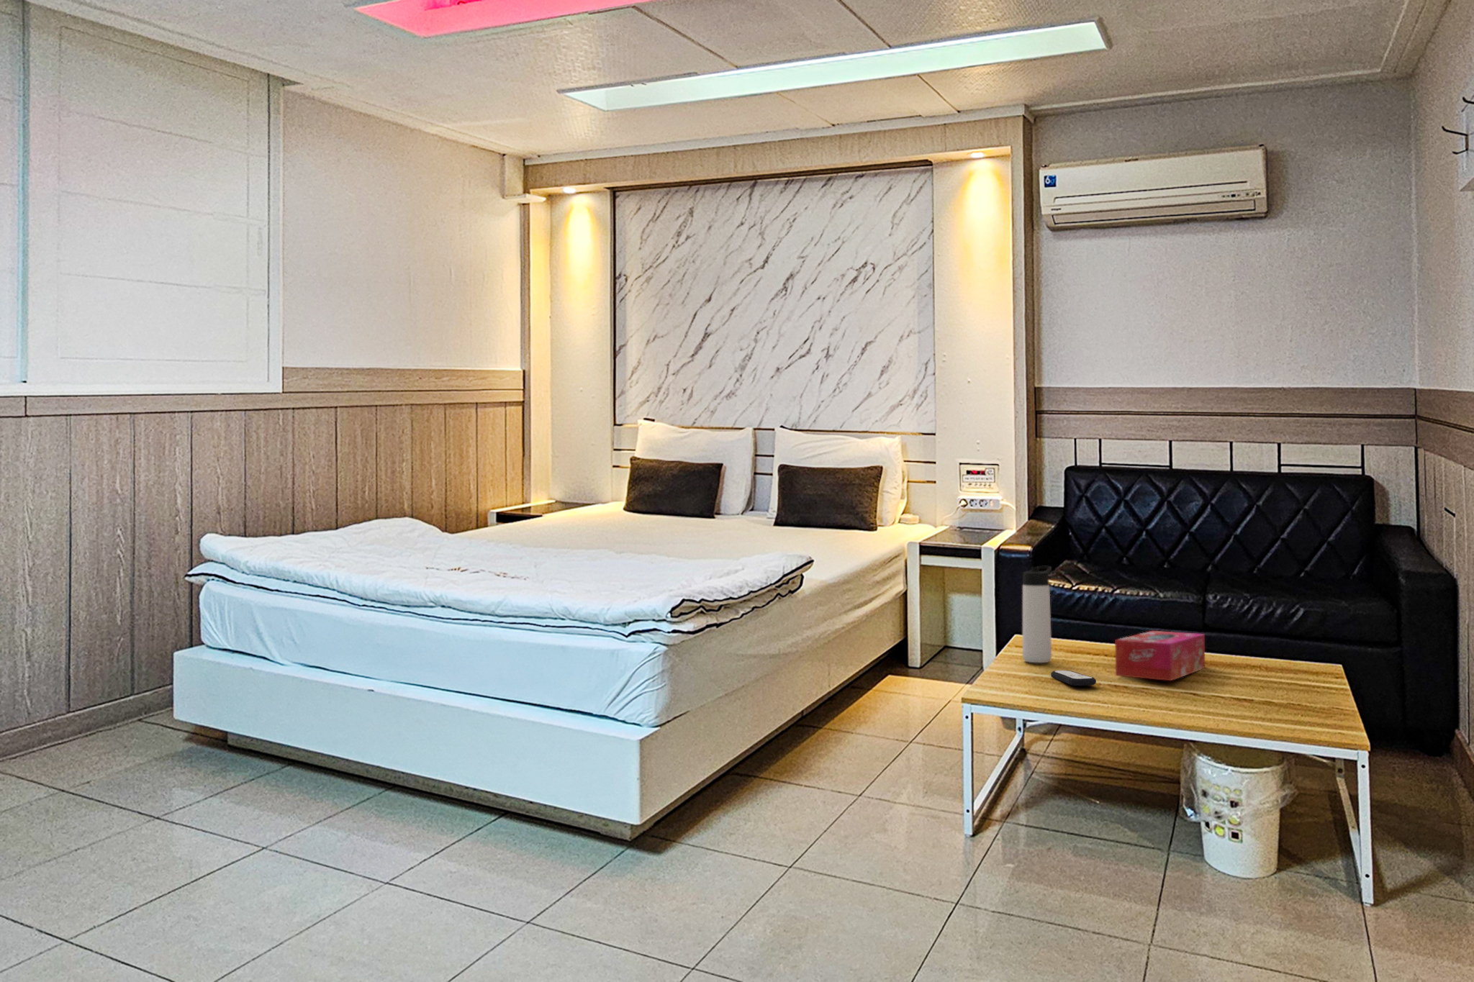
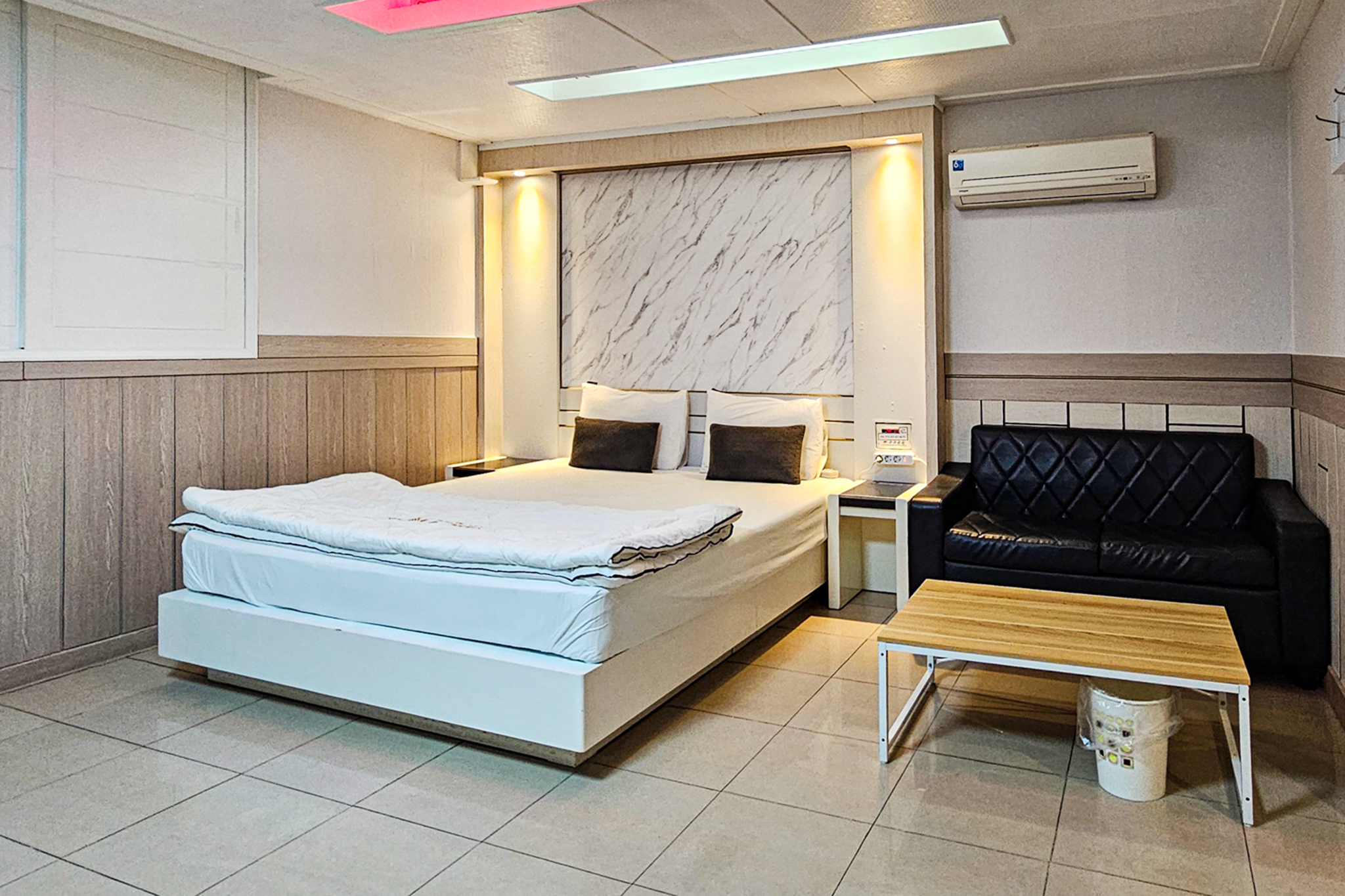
- remote control (1072, 677)
- thermos bottle (1039, 614)
- tissue box (1161, 654)
